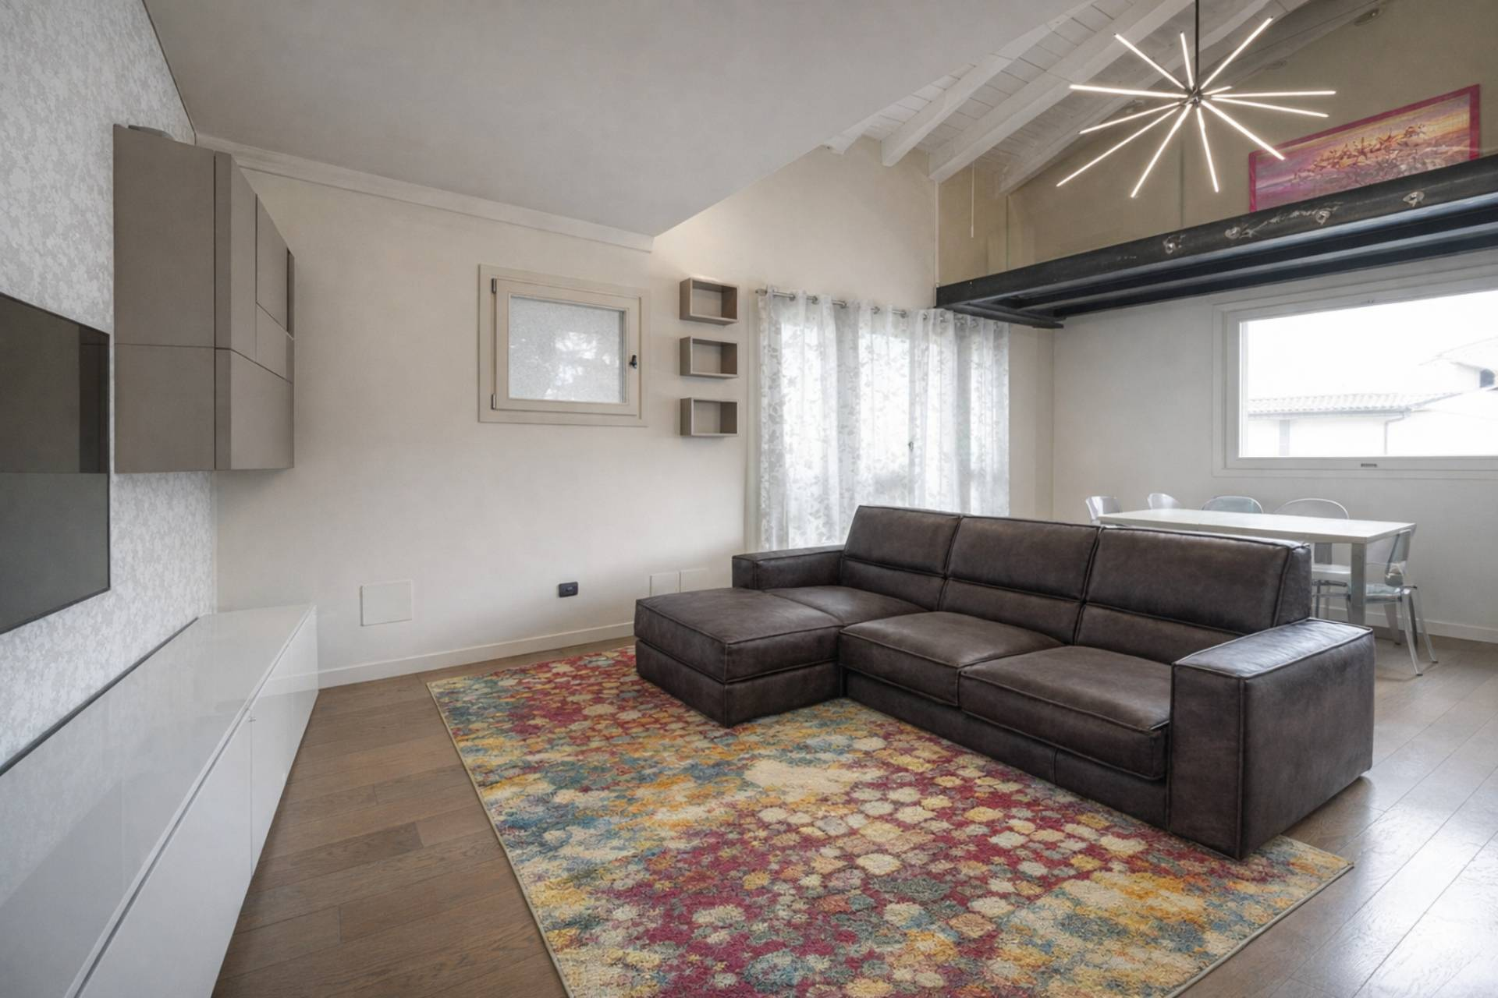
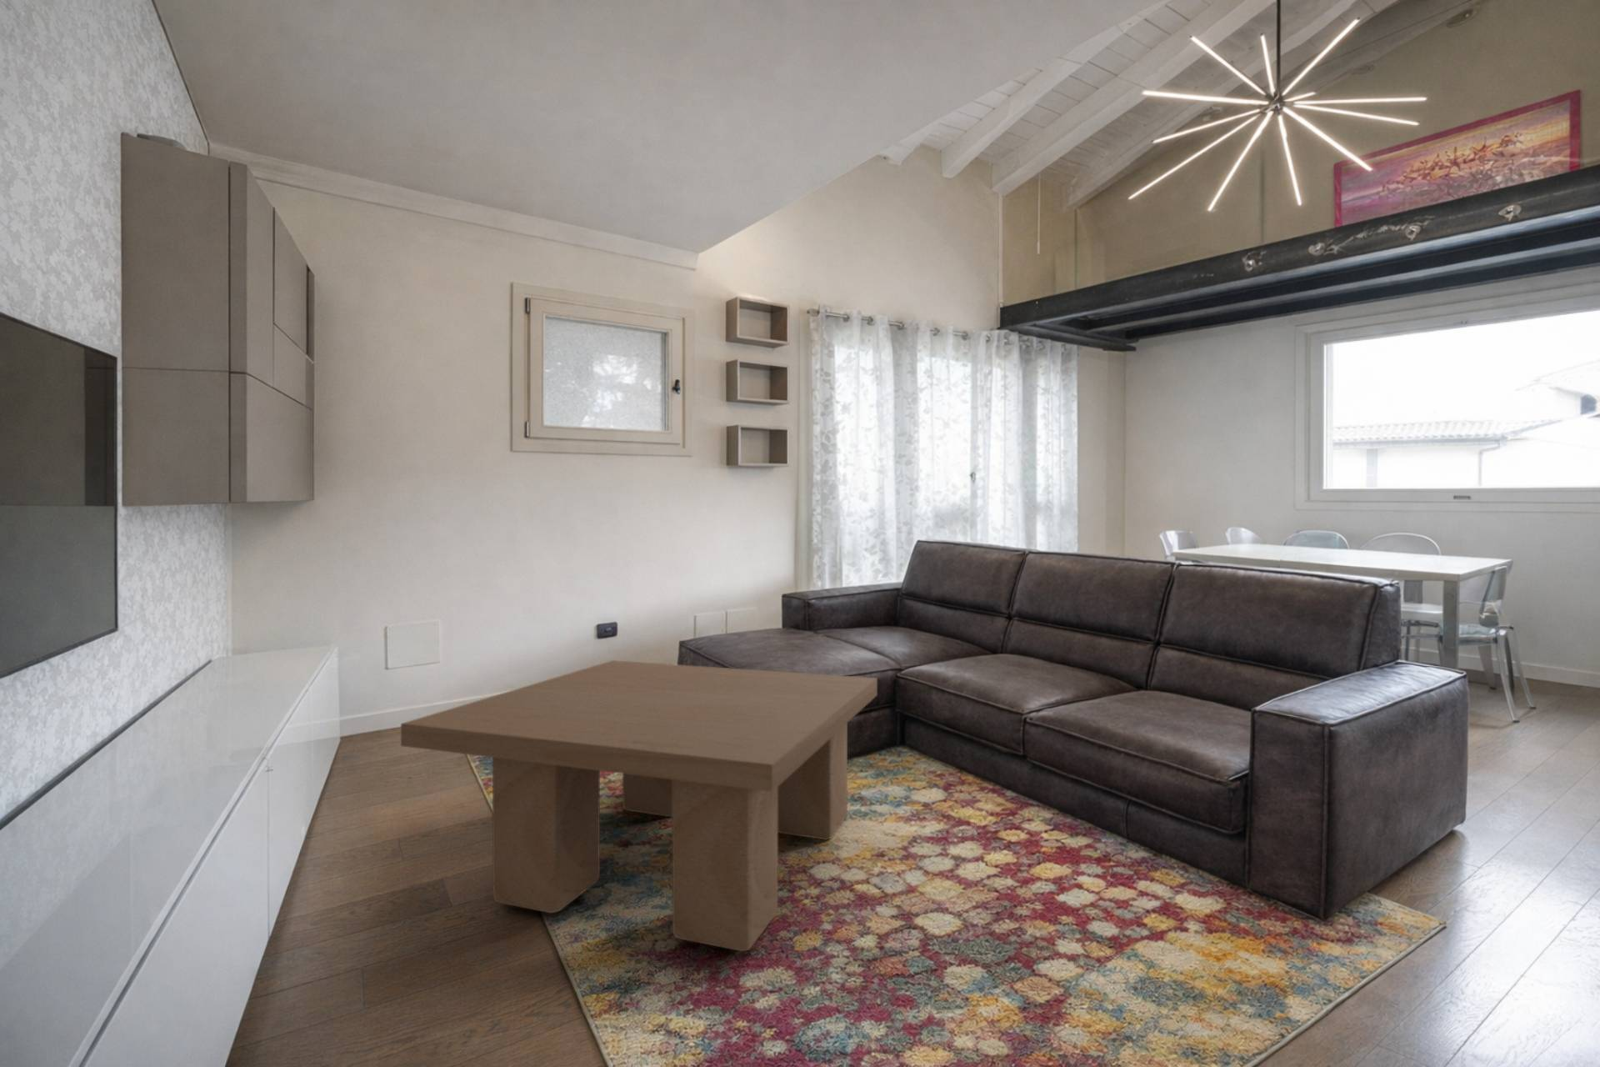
+ coffee table (670, 775)
